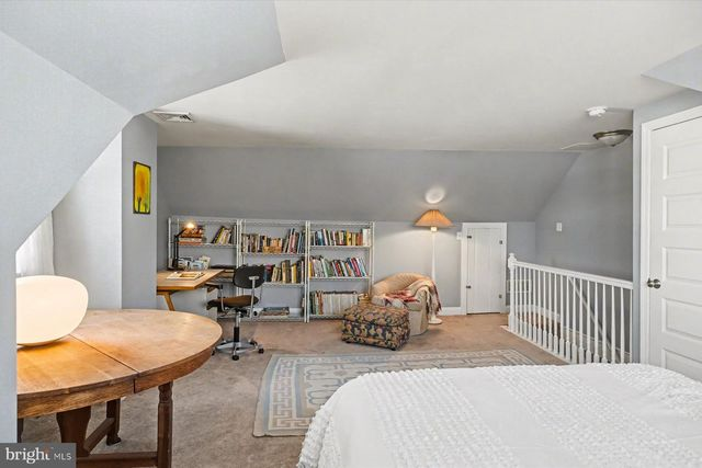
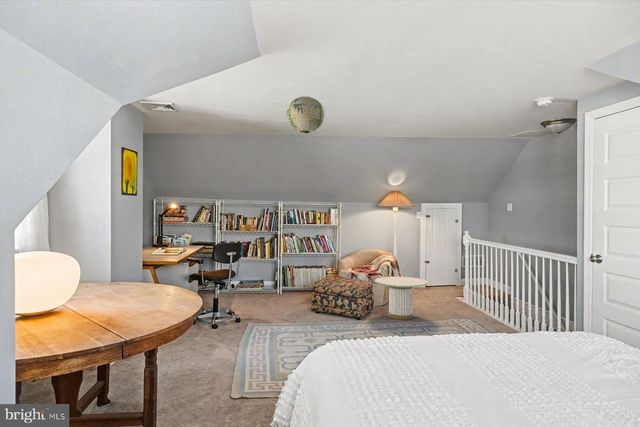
+ paper lantern (305, 115)
+ side table (400, 298)
